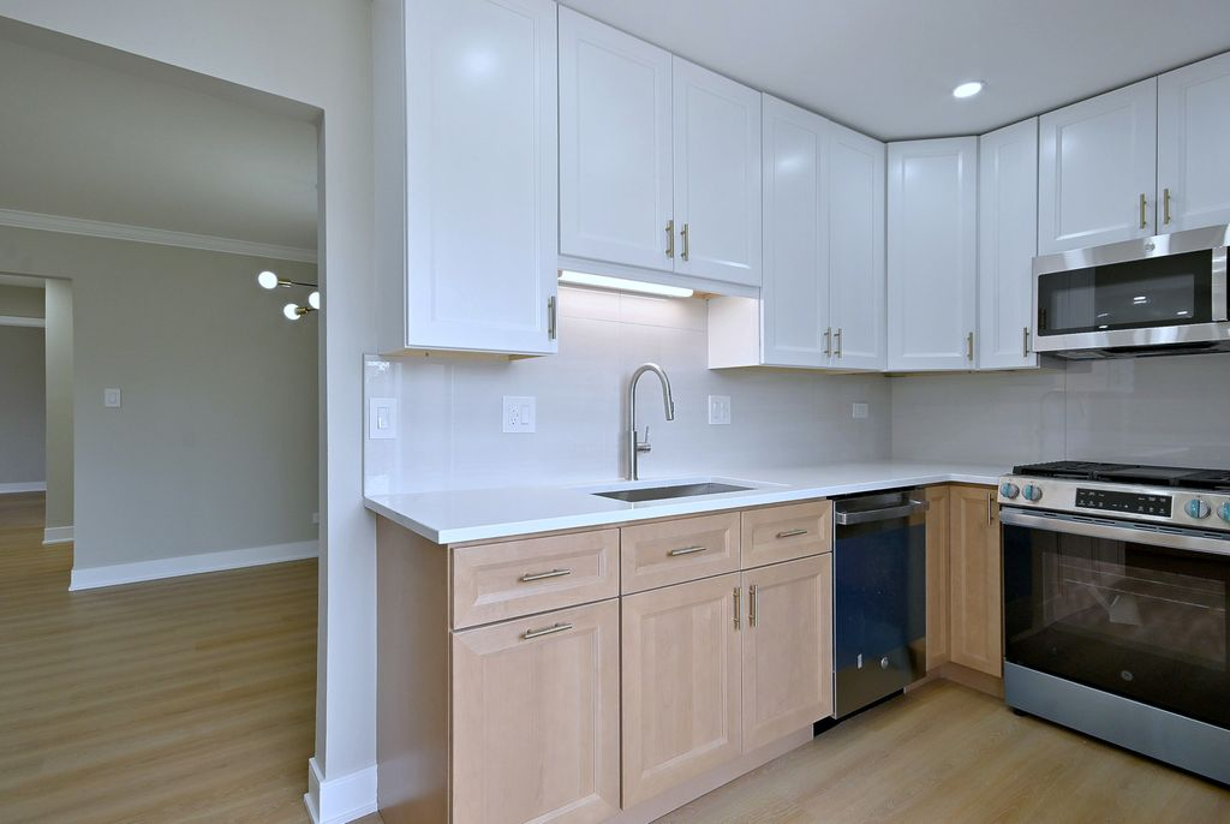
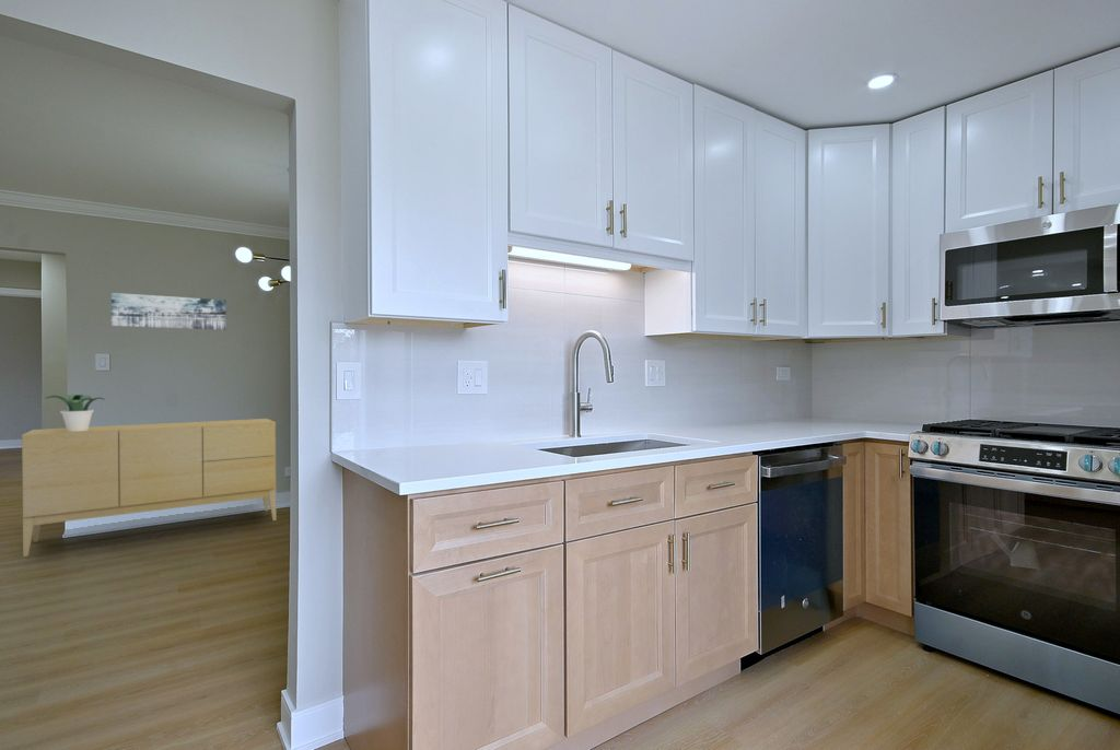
+ potted plant (74, 411)
+ wall art (171, 312)
+ sideboard (162, 478)
